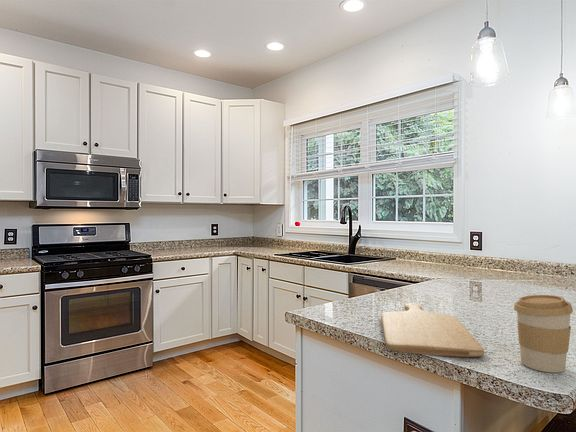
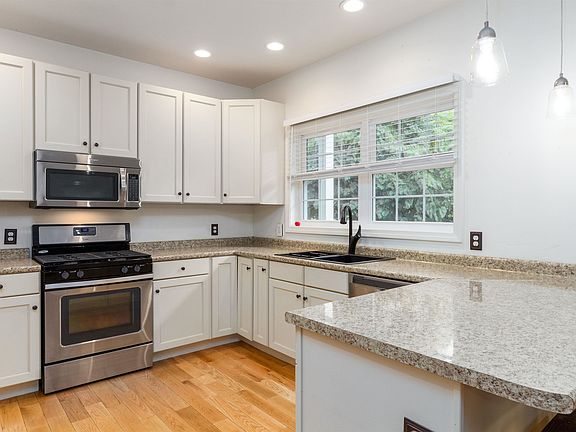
- coffee cup (542, 330)
- chopping board (421, 324)
